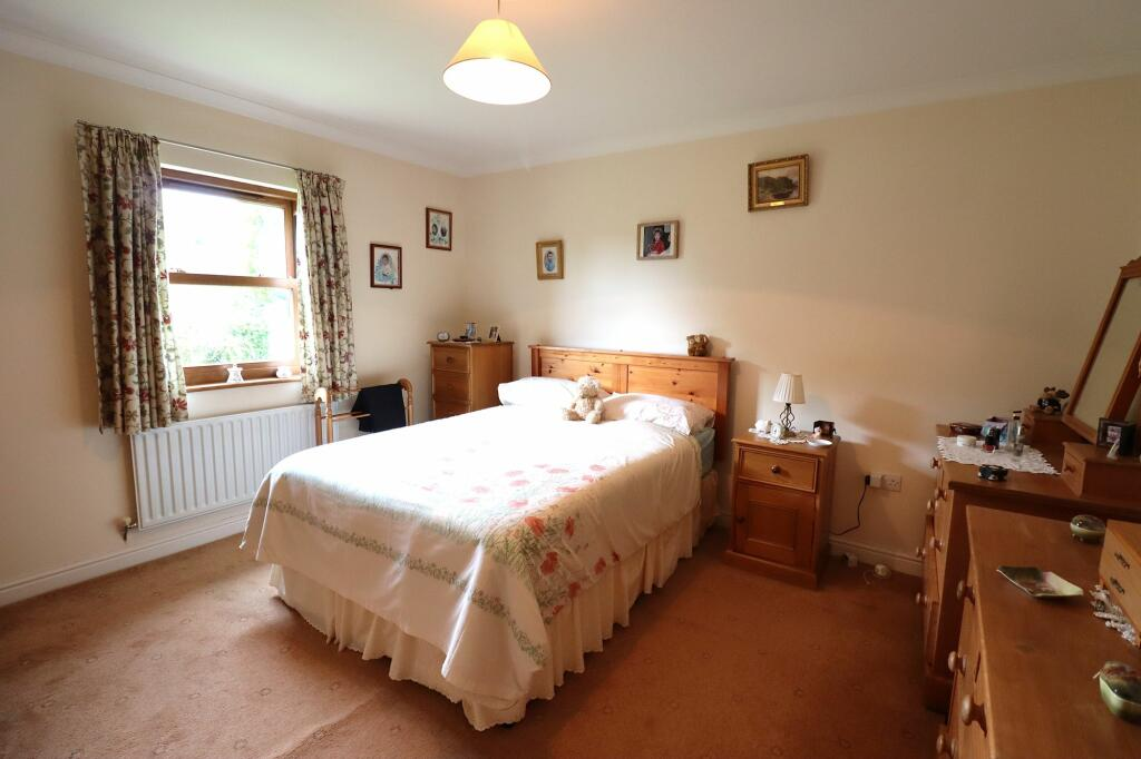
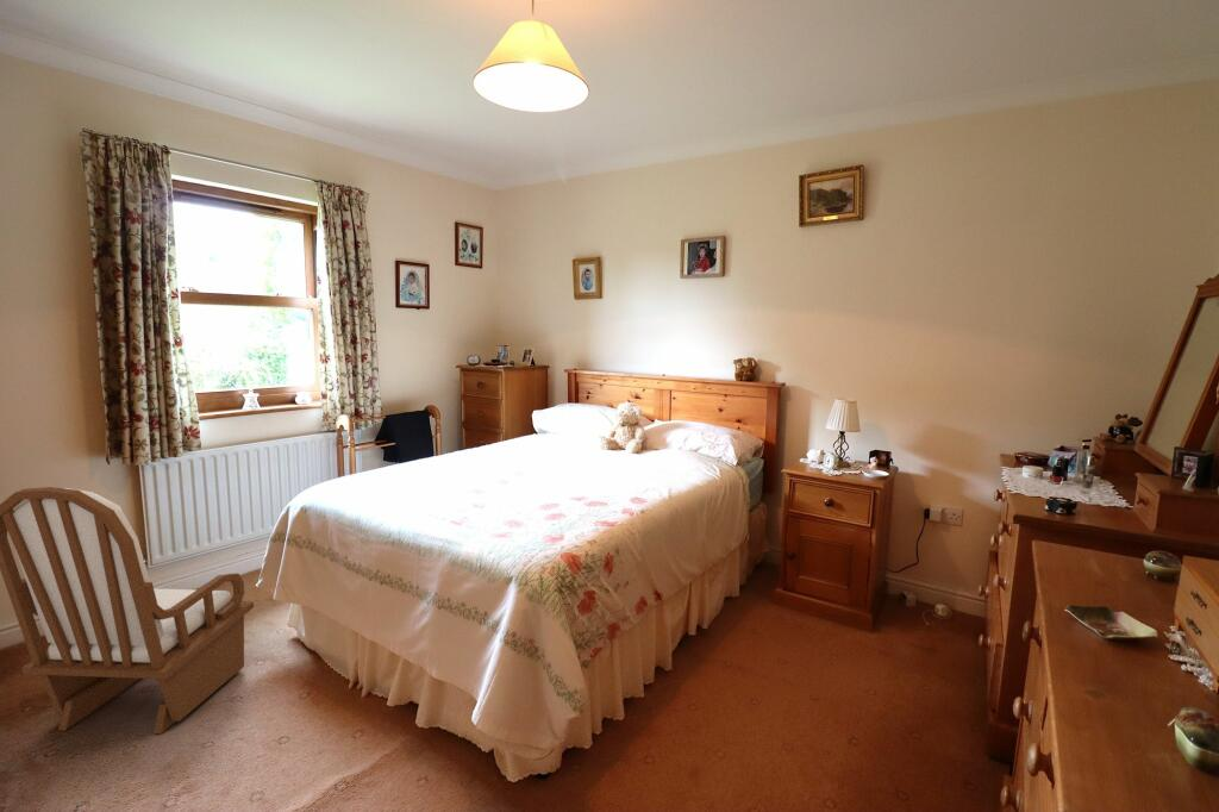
+ armchair (133, 591)
